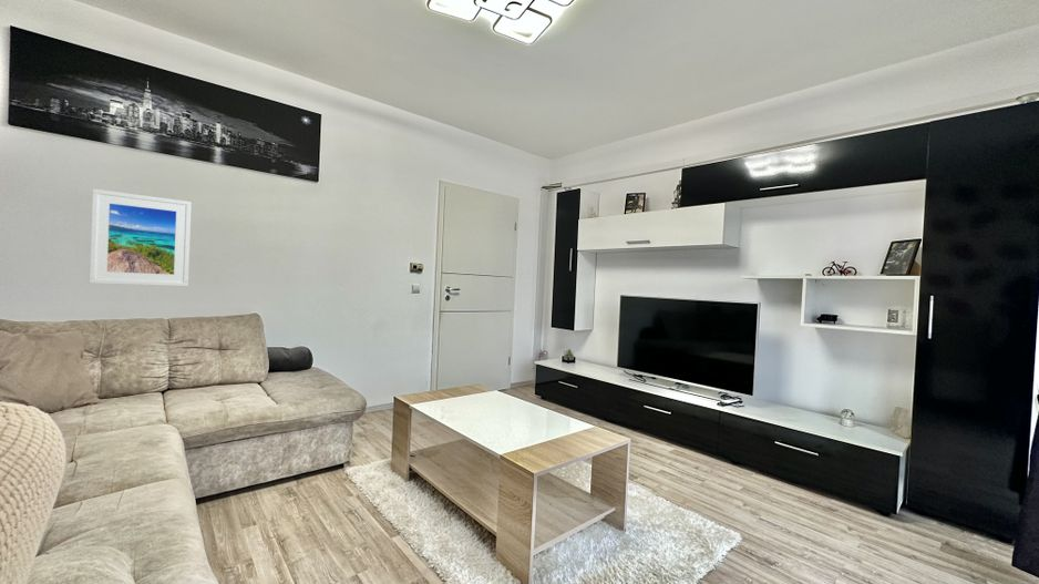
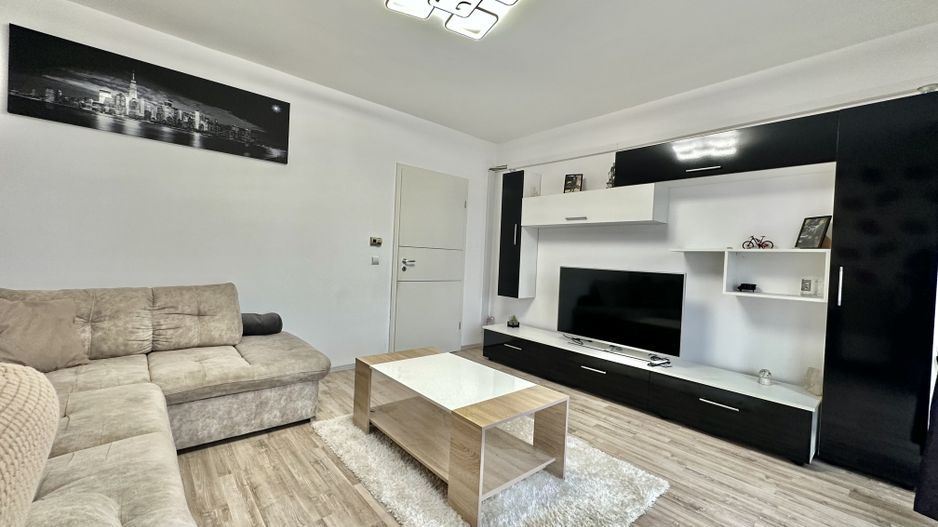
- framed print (143, 239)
